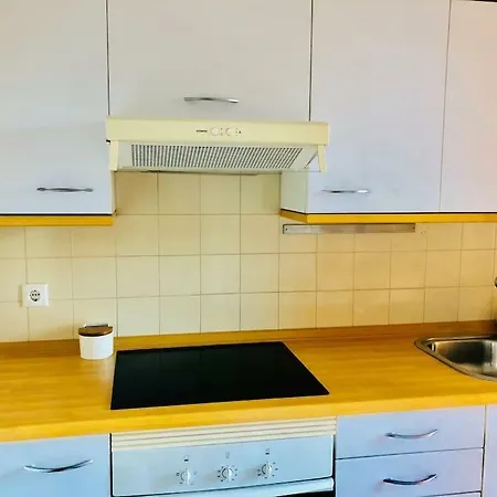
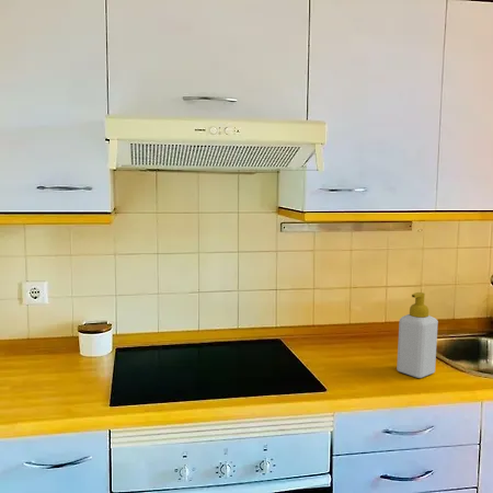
+ soap bottle (417, 333)
